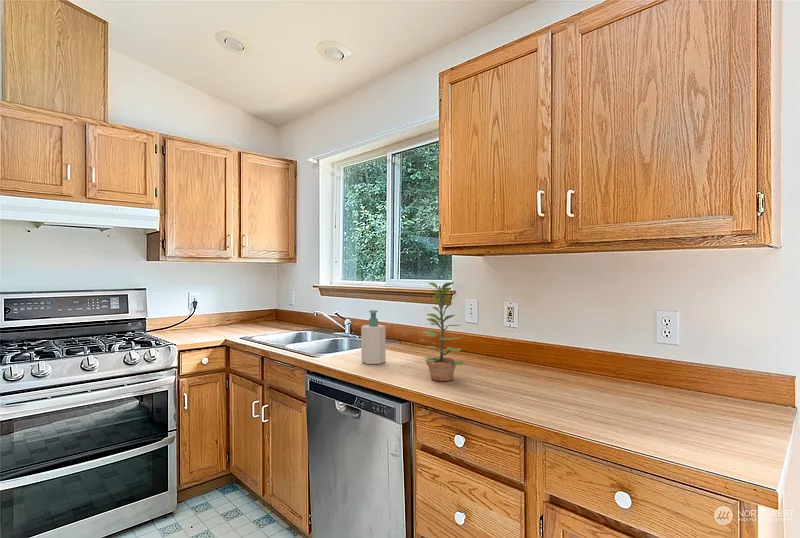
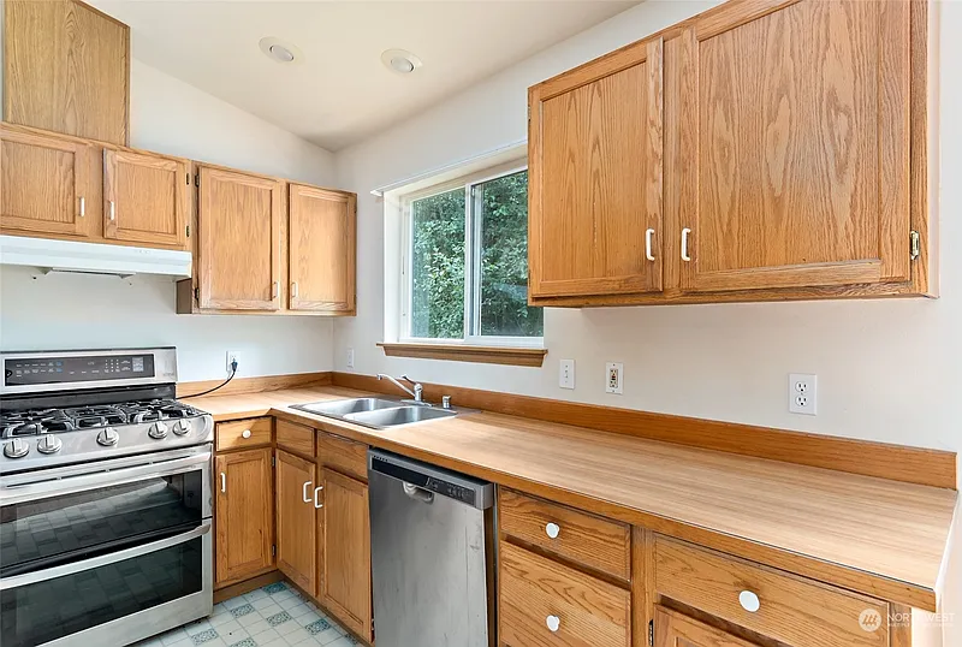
- soap bottle (373, 336)
- plant (444, 330)
